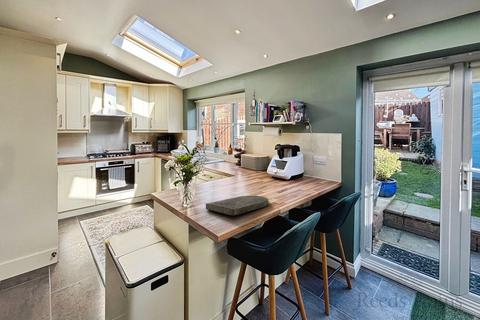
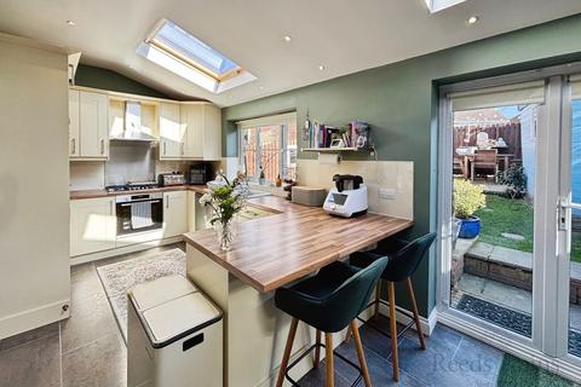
- cutting board (242, 203)
